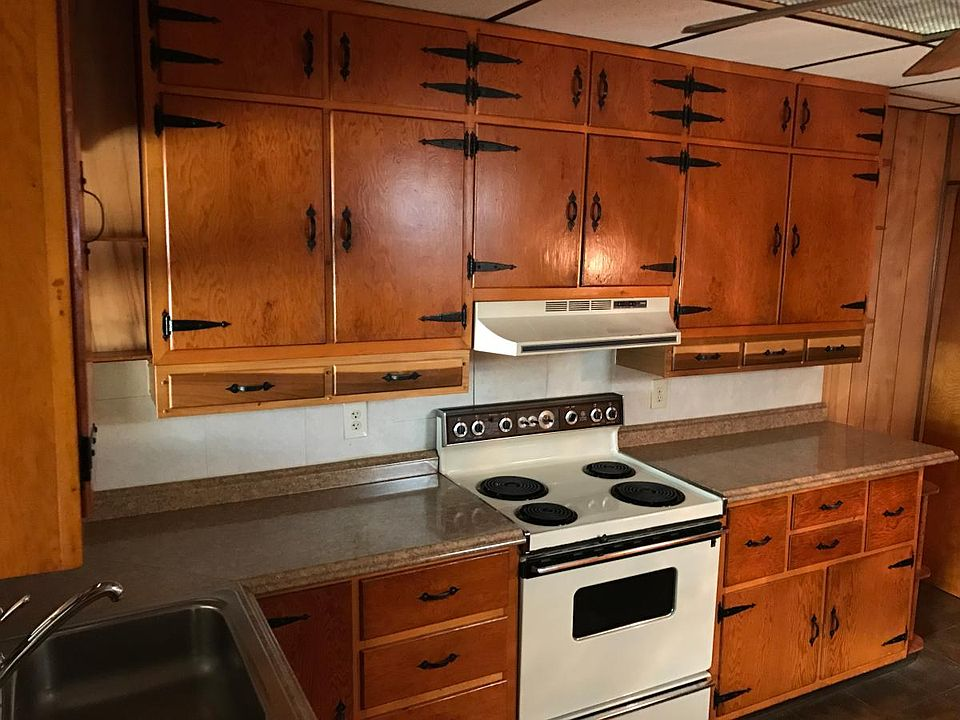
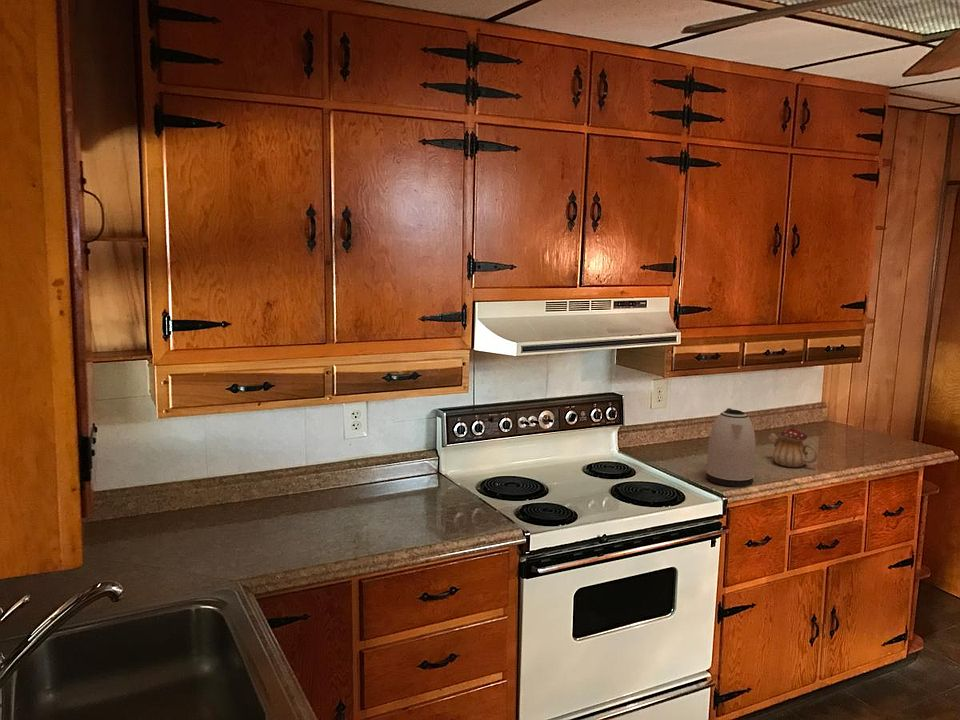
+ kettle (730, 442)
+ teapot (793, 444)
